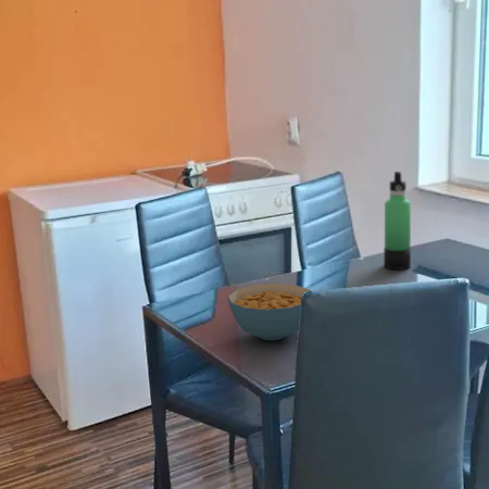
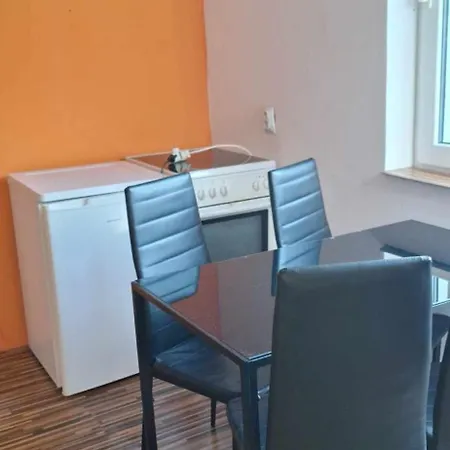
- thermos bottle (397, 218)
- cereal bowl (271, 315)
